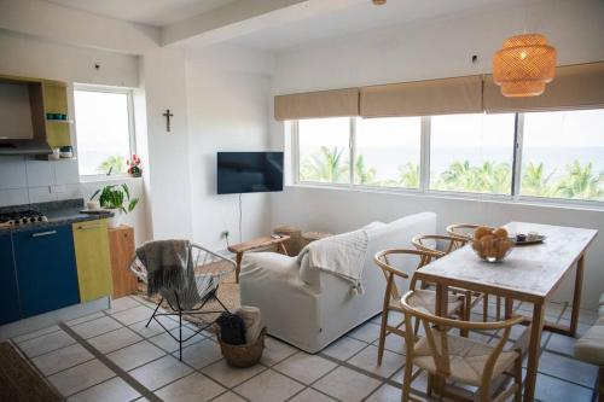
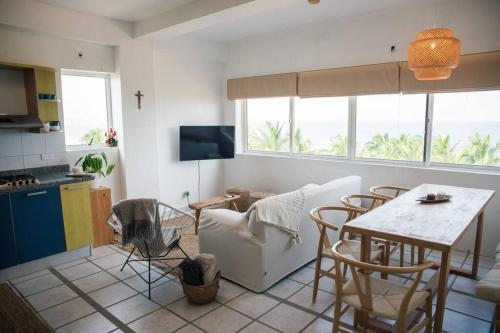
- fruit basket (492, 243)
